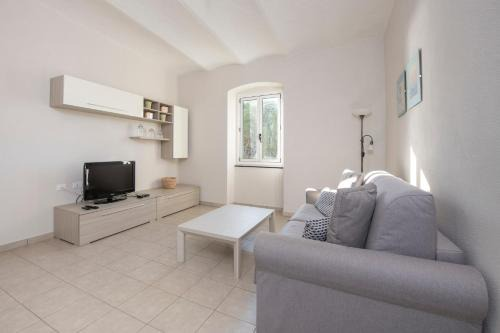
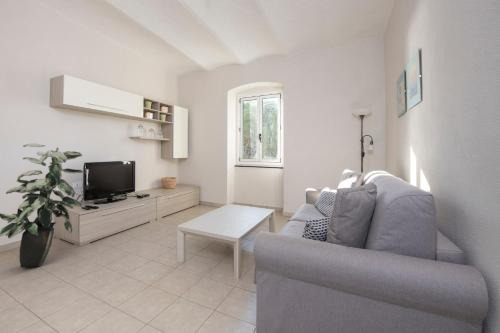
+ indoor plant (43, 202)
